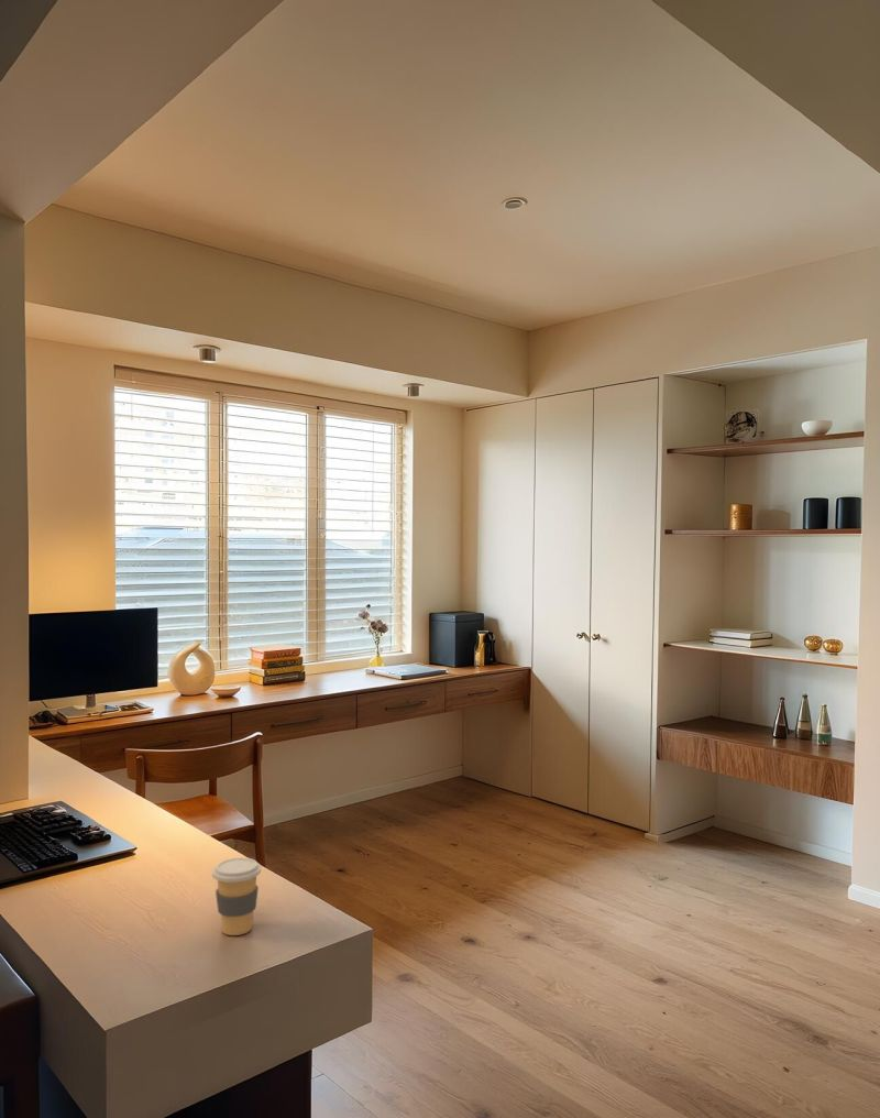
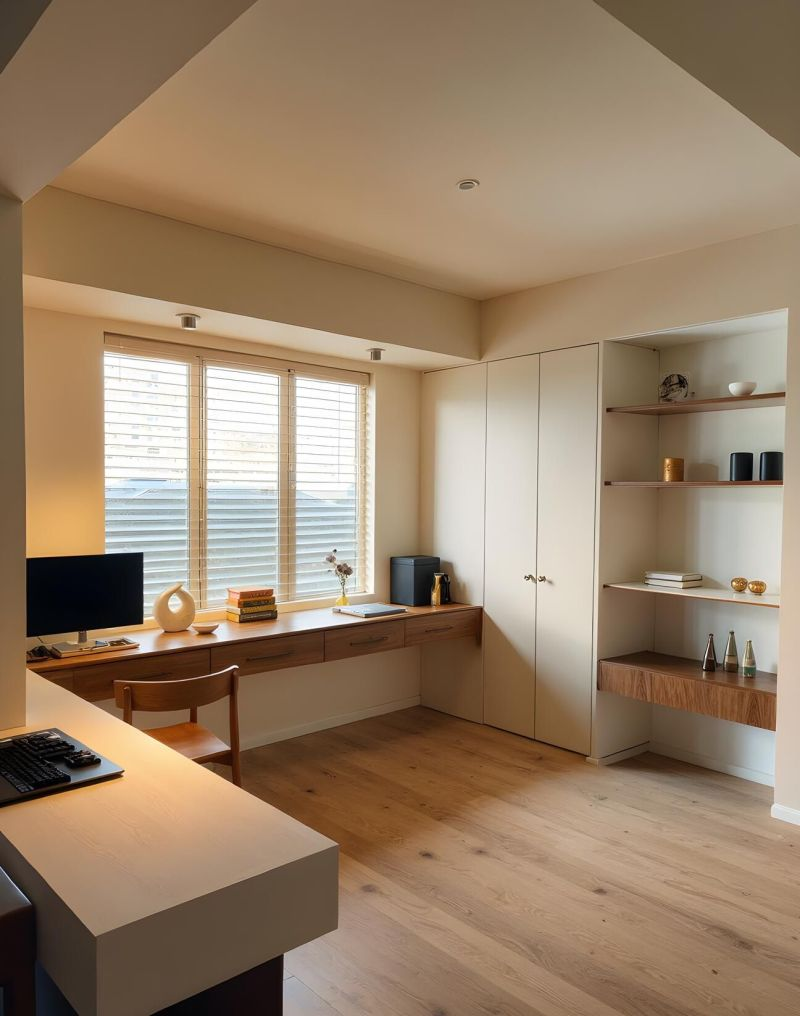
- coffee cup (237, 897)
